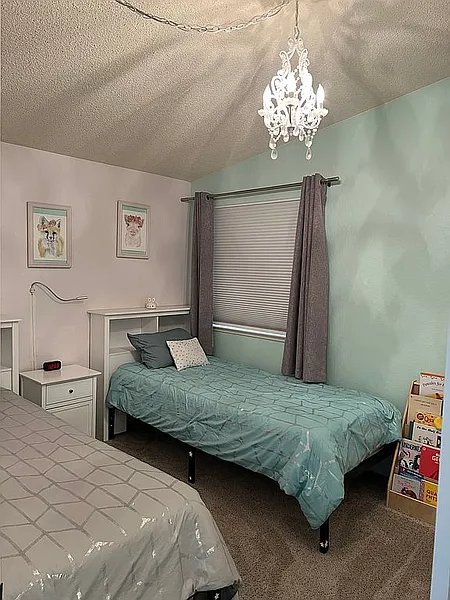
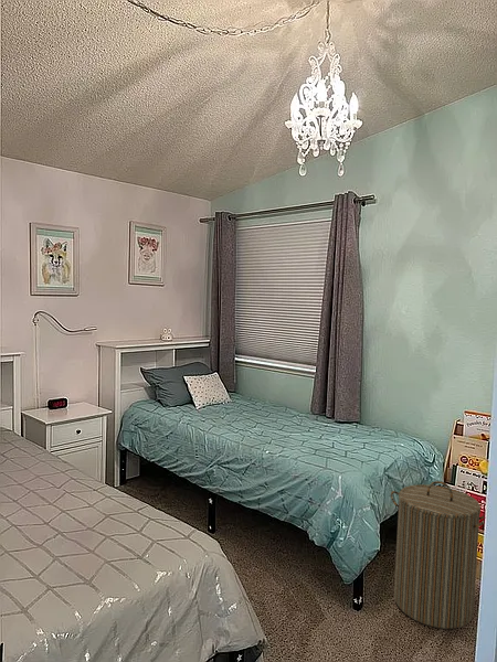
+ laundry hamper (435, 543)
